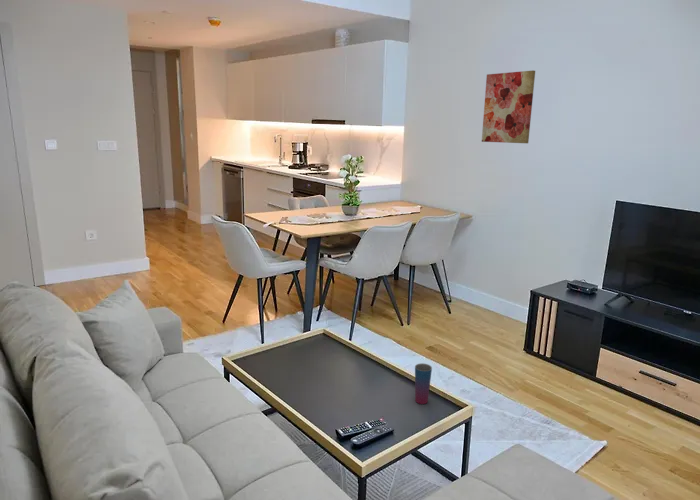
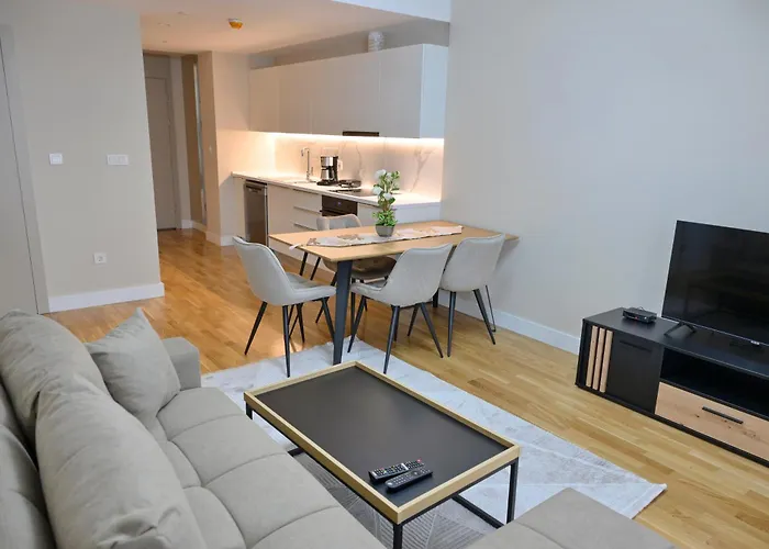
- wall art (507, 108)
- cup (422, 384)
